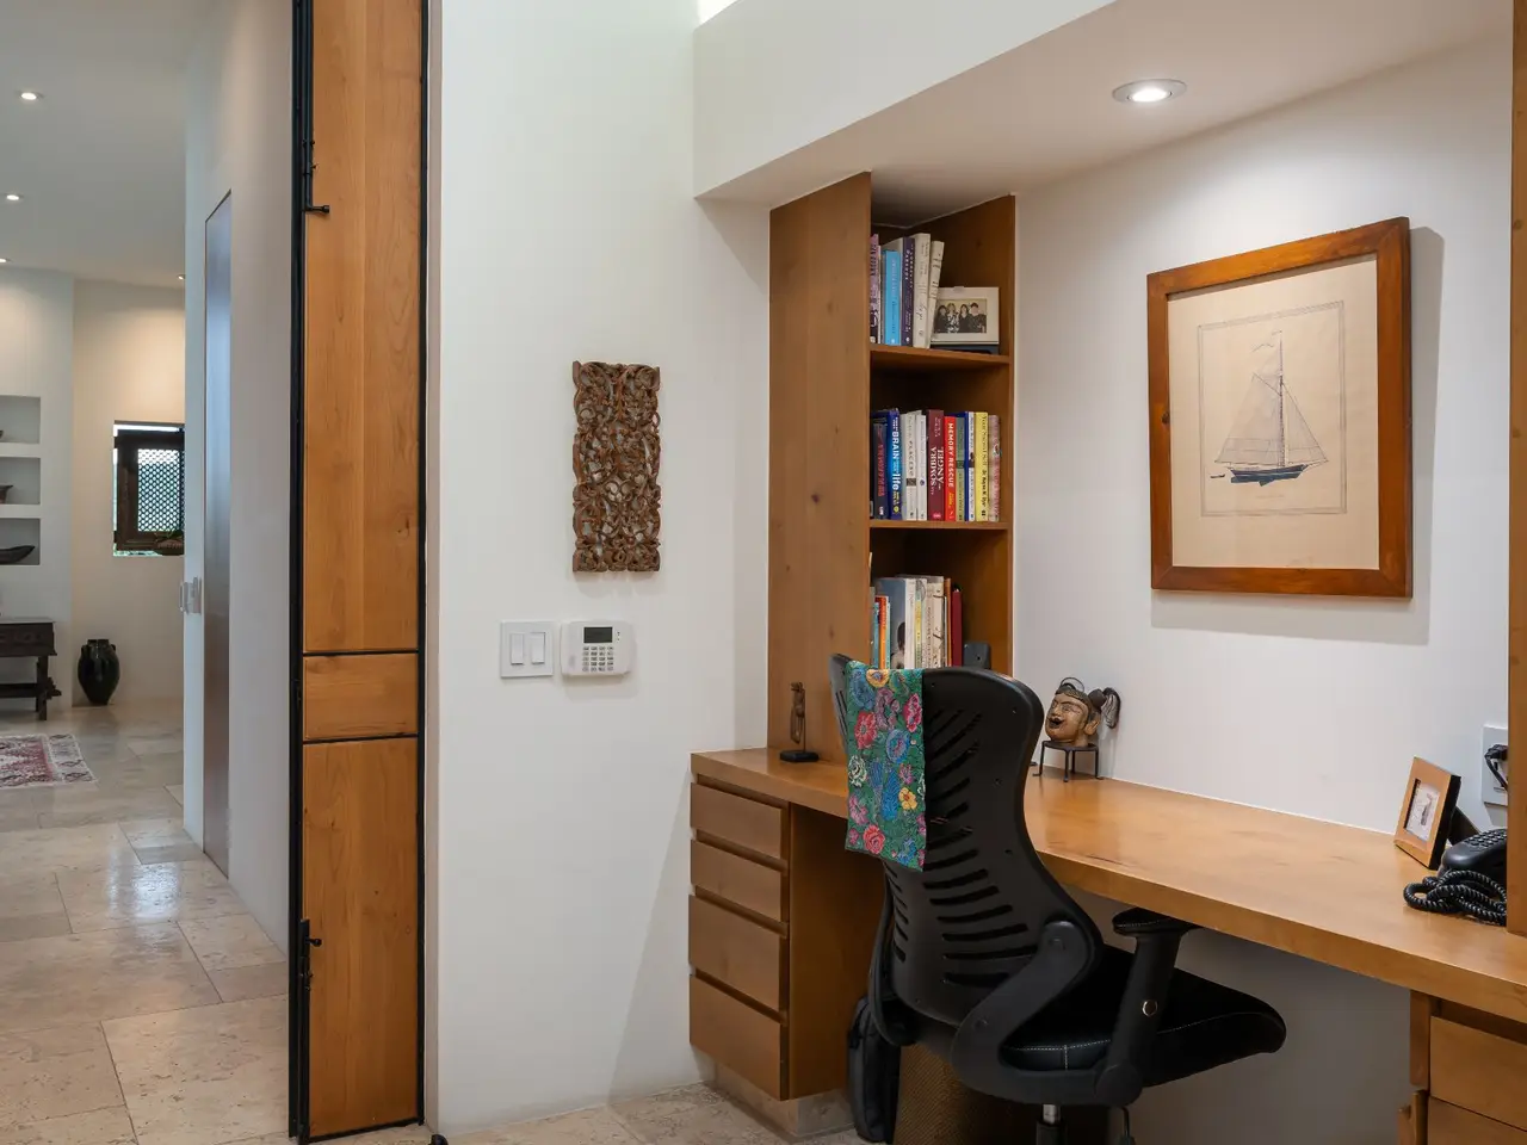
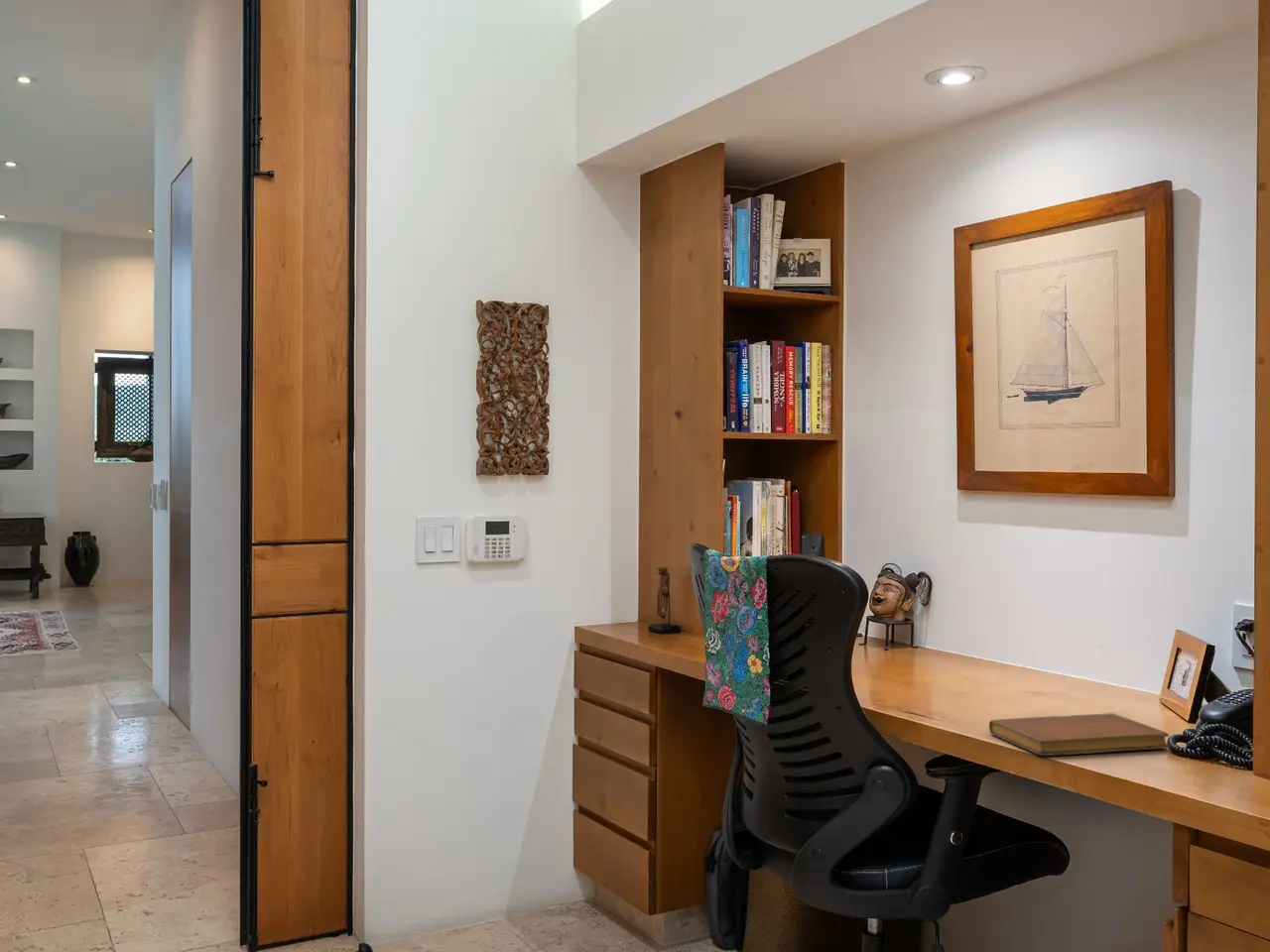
+ notebook (1077, 733)
